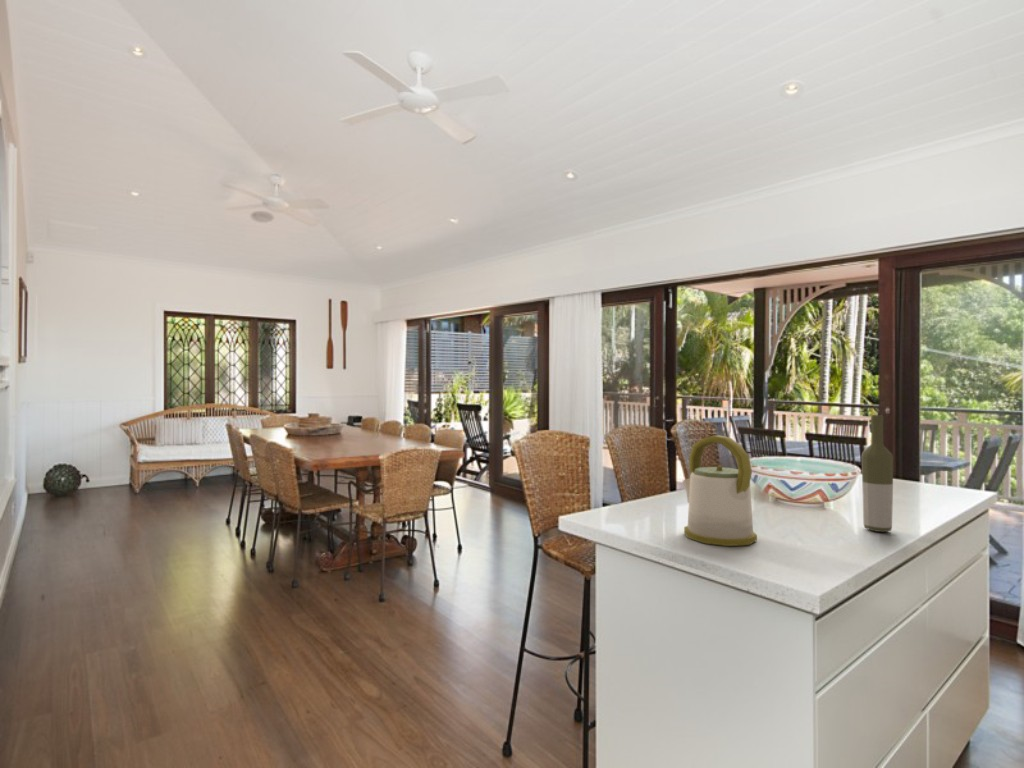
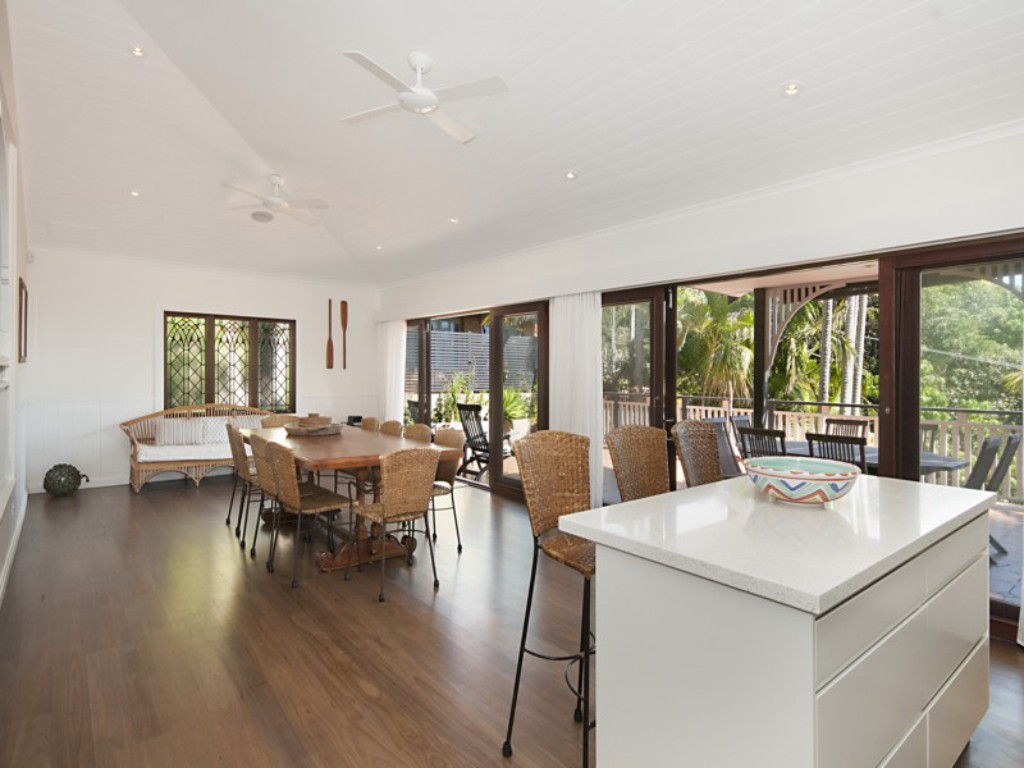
- kettle (714, 485)
- bottle (877, 472)
